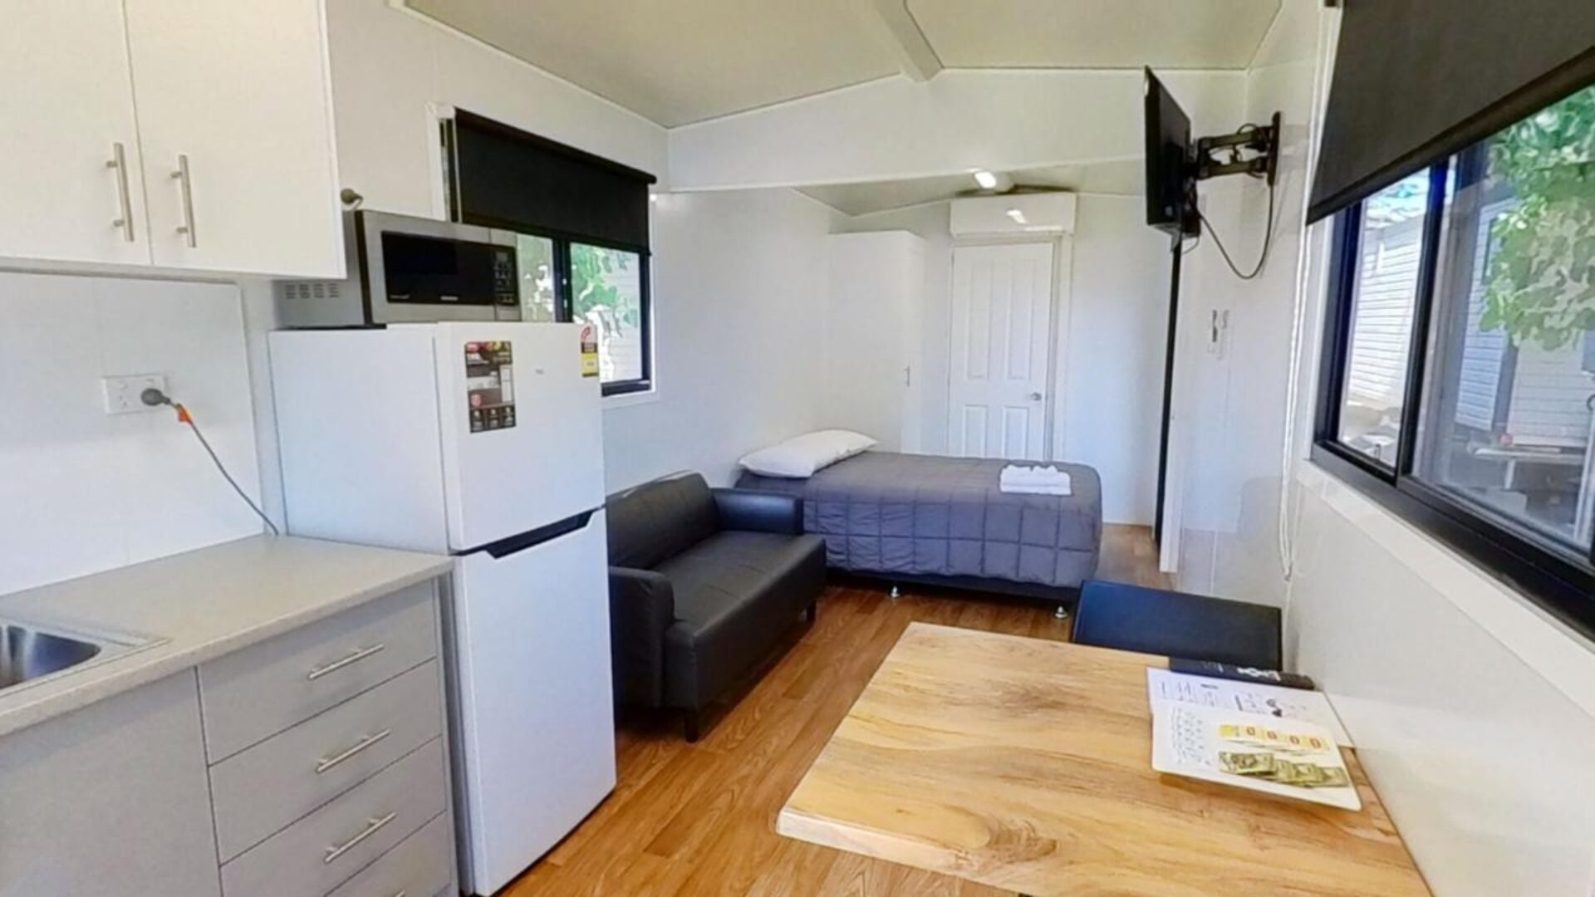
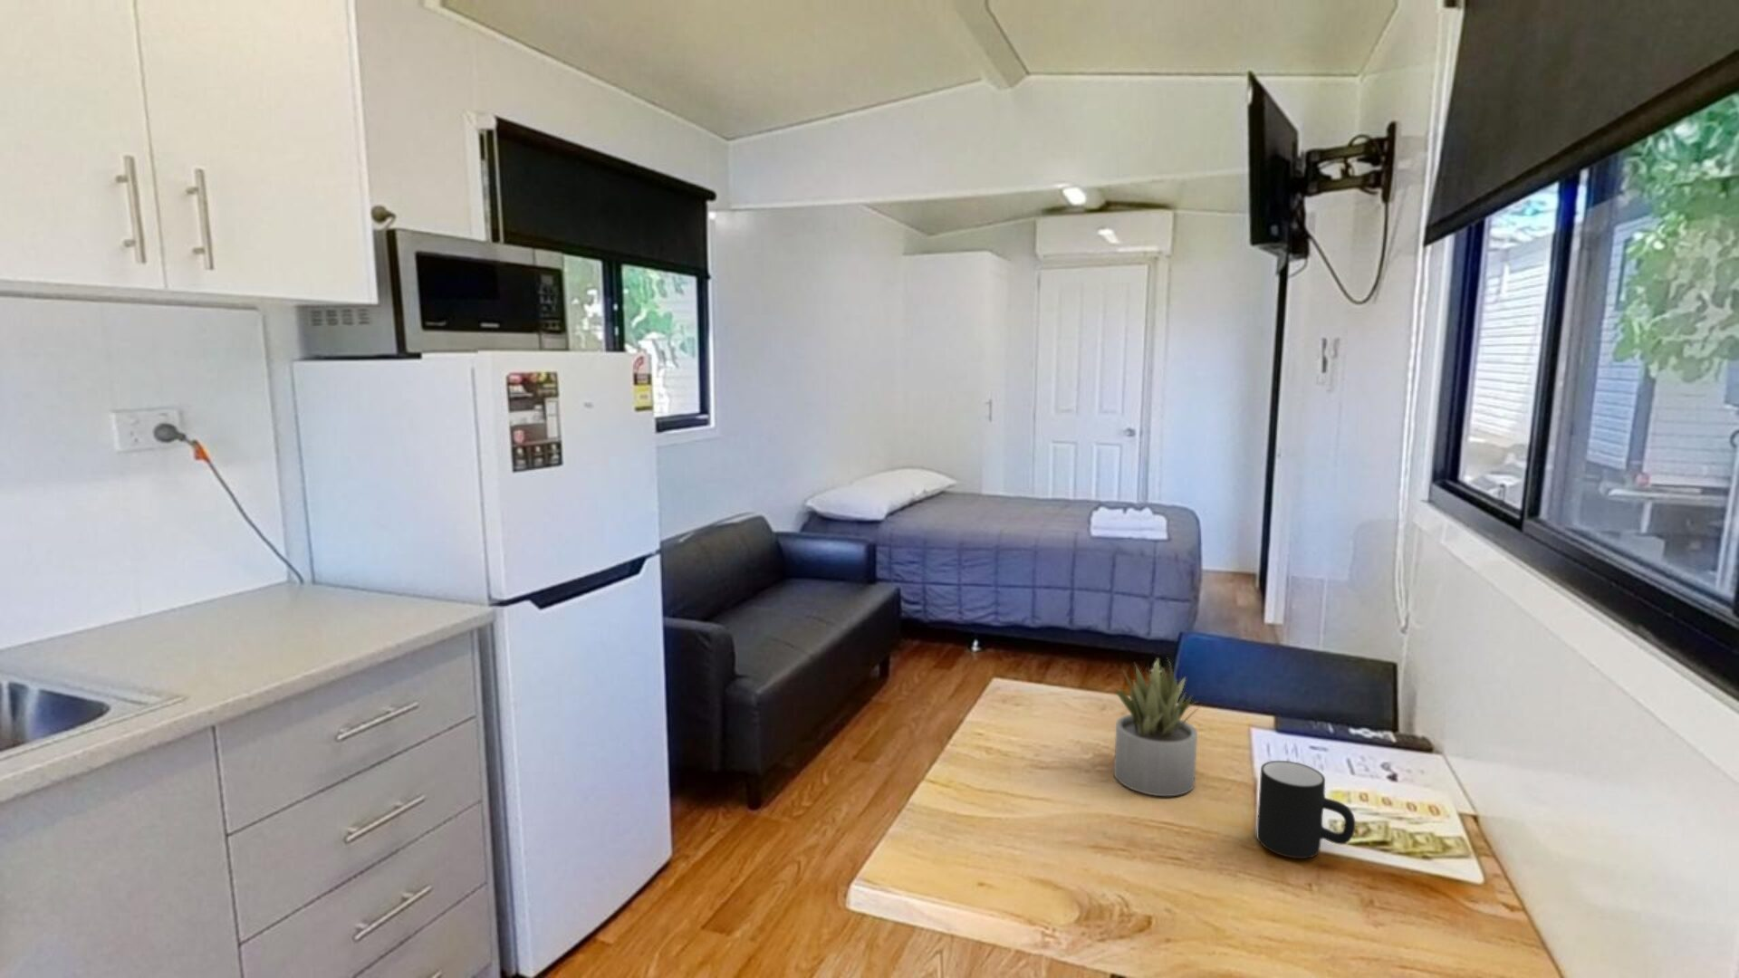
+ mug (1305, 813)
+ succulent plant (1156, 719)
